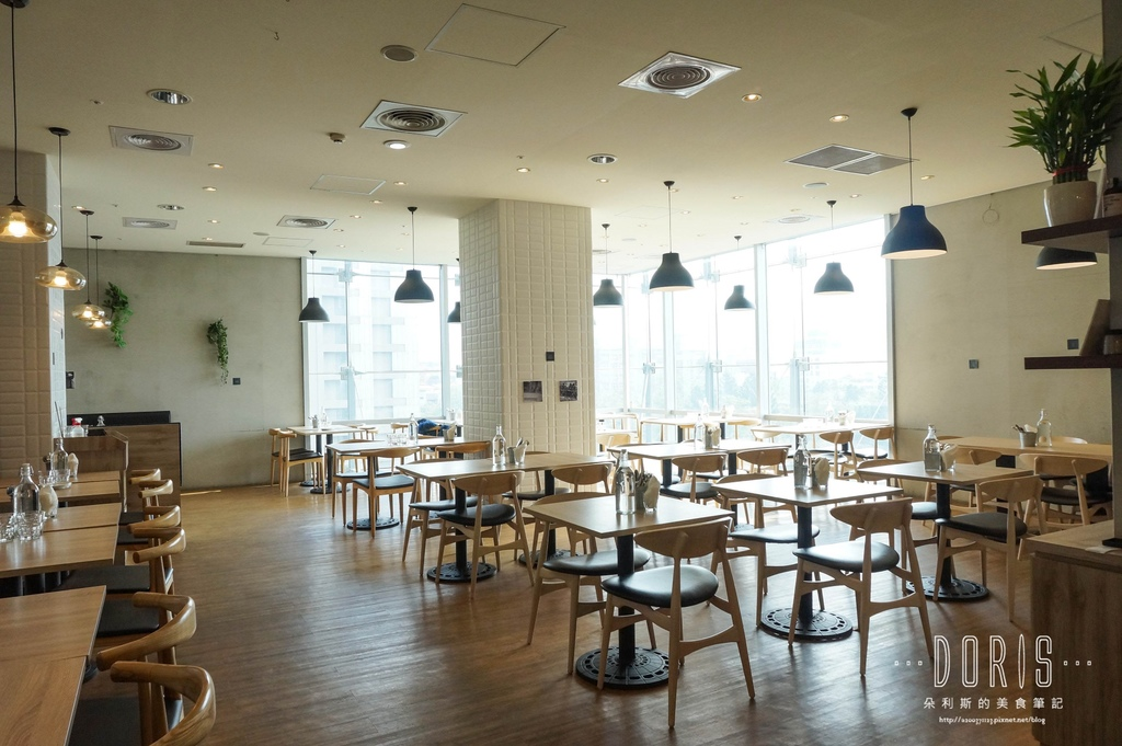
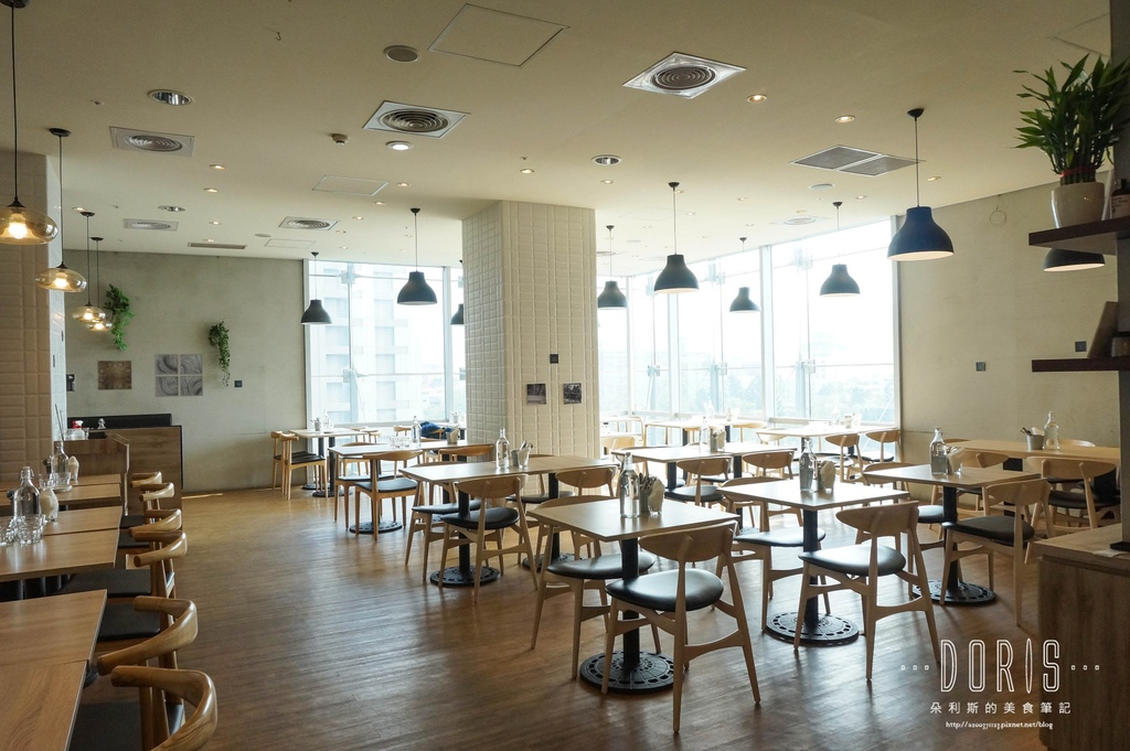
+ wall art (178, 374)
+ wall art (115, 375)
